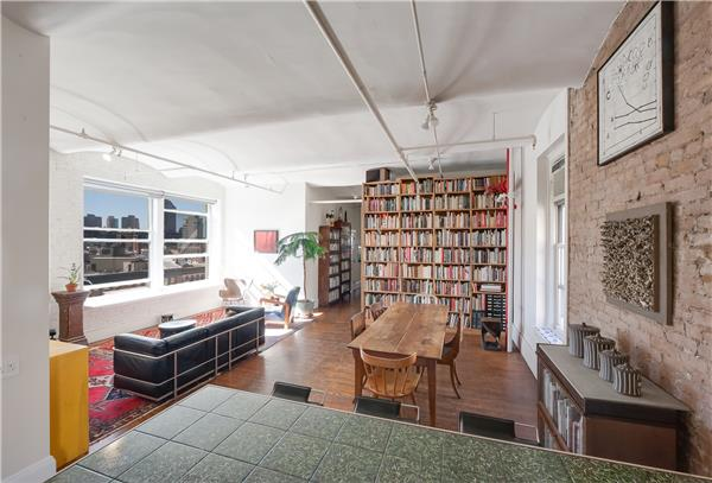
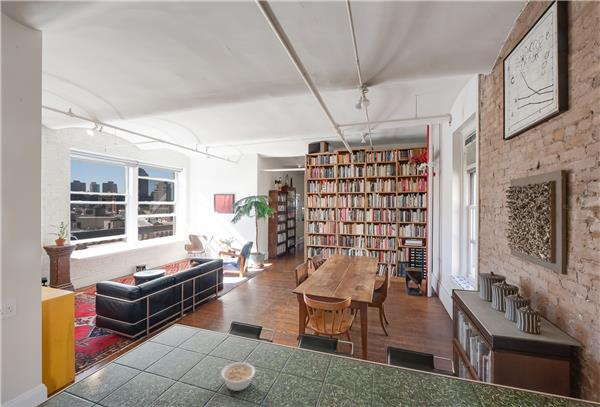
+ legume (239, 376)
